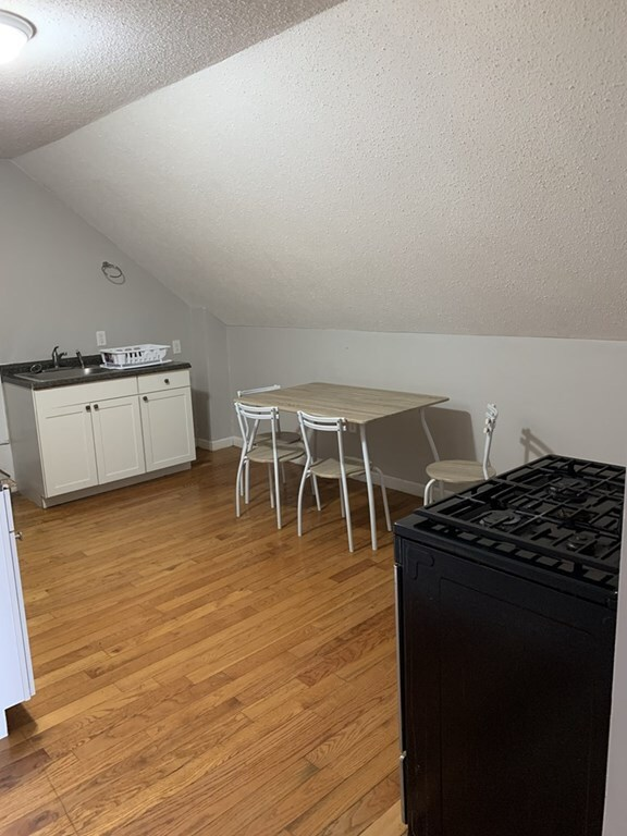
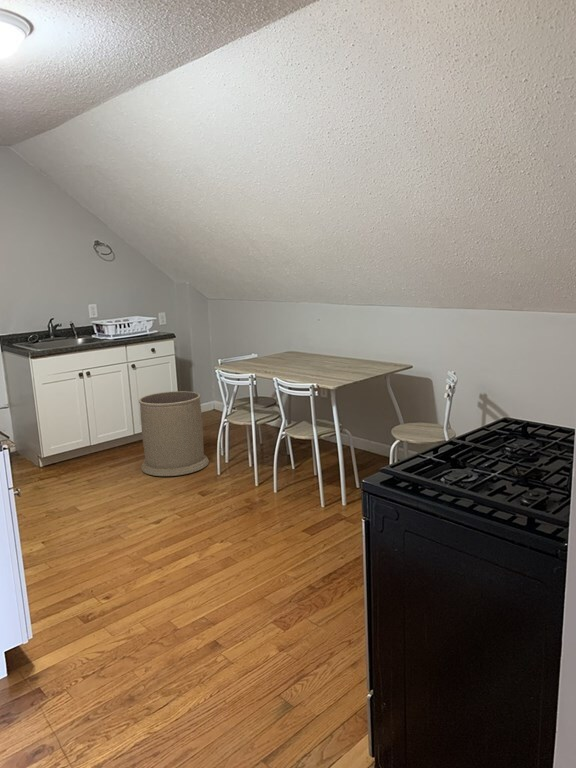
+ trash can (172, 431)
